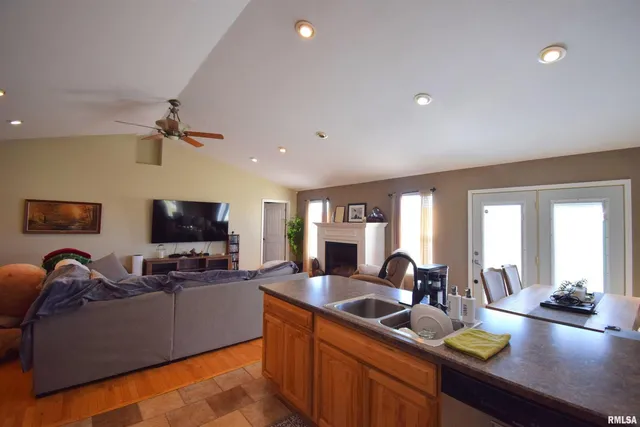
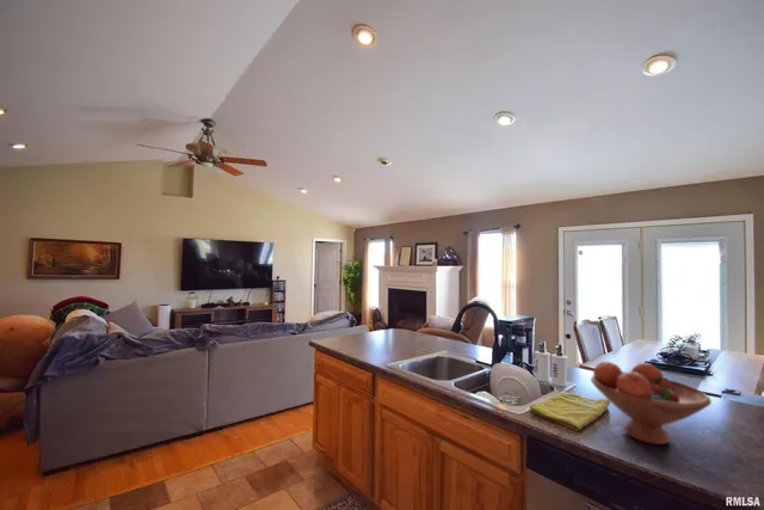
+ fruit bowl (646, 401)
